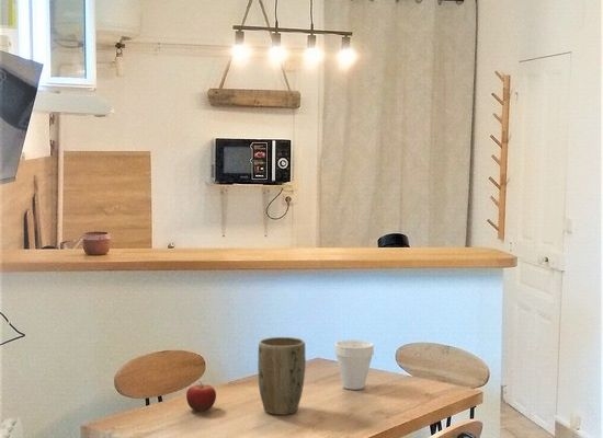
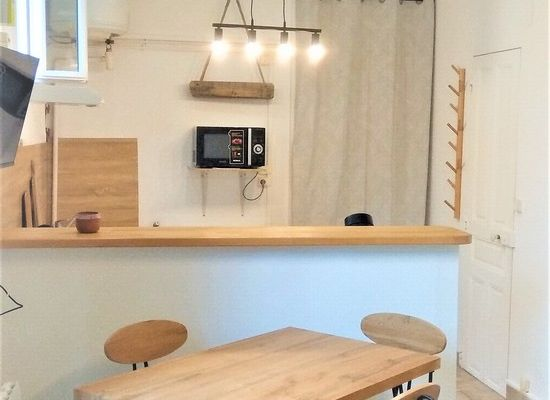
- fruit (201, 395)
- plant pot (281, 376)
- cup (353, 365)
